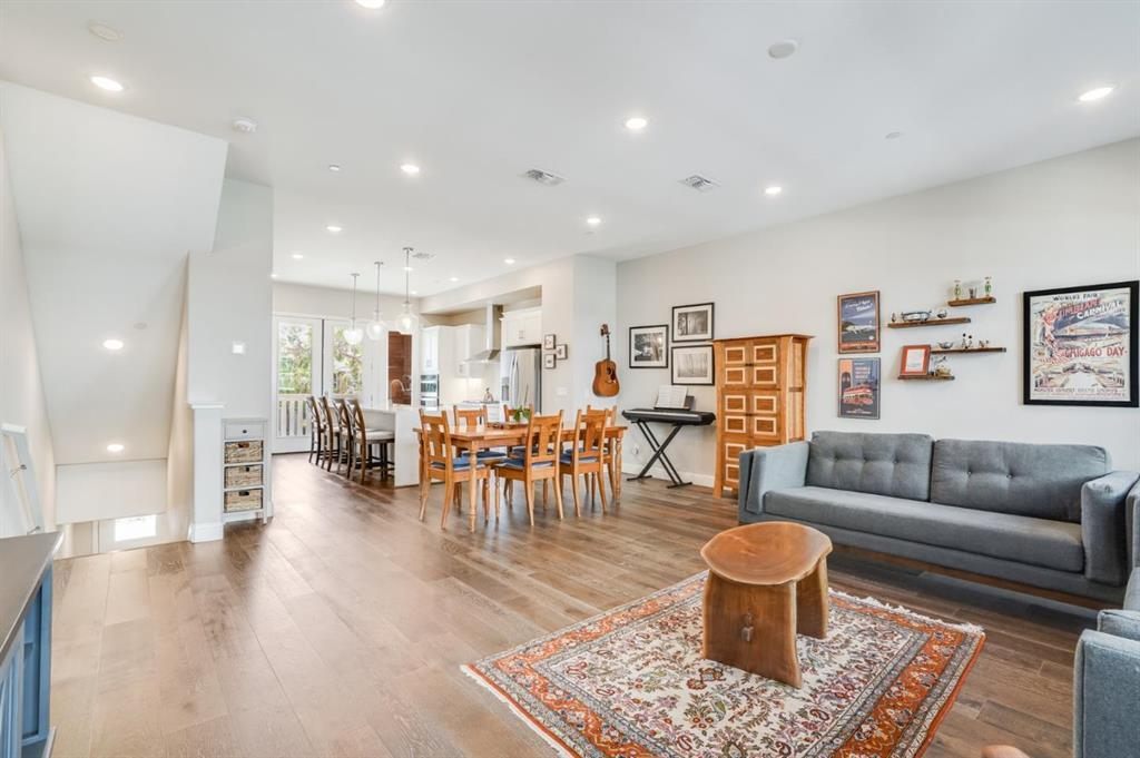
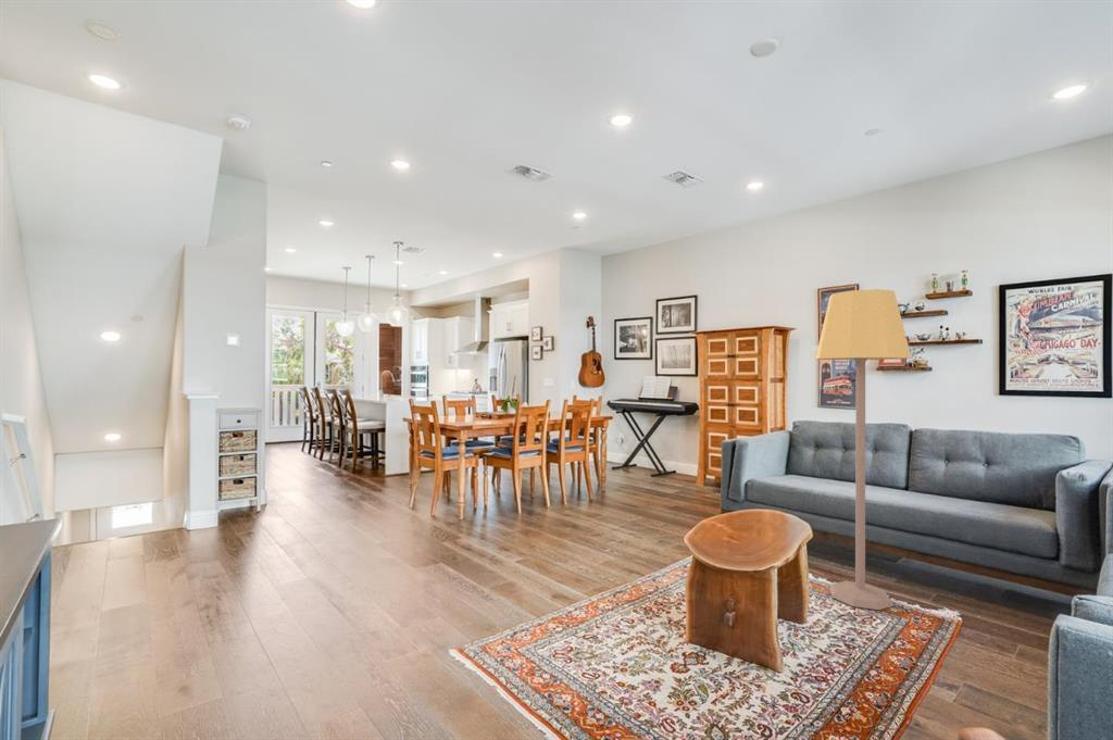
+ lamp (860, 446)
